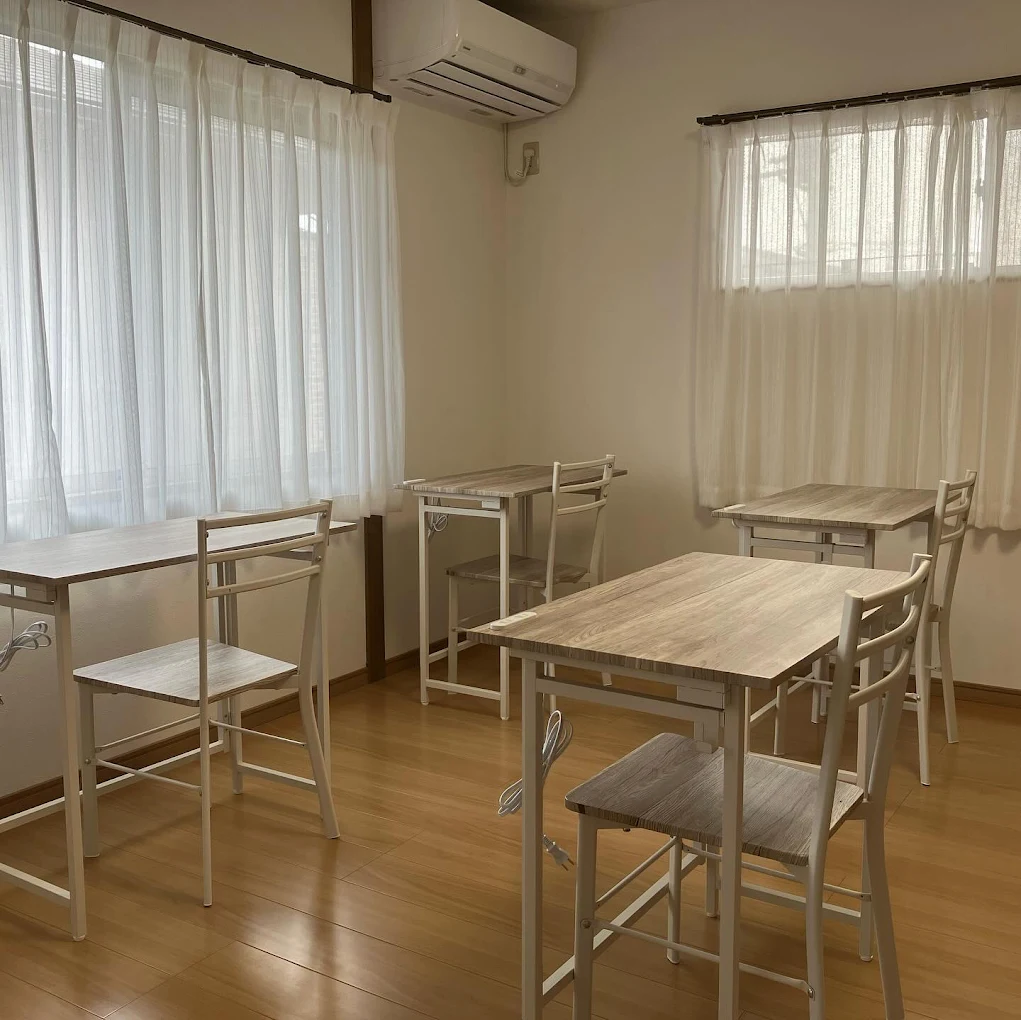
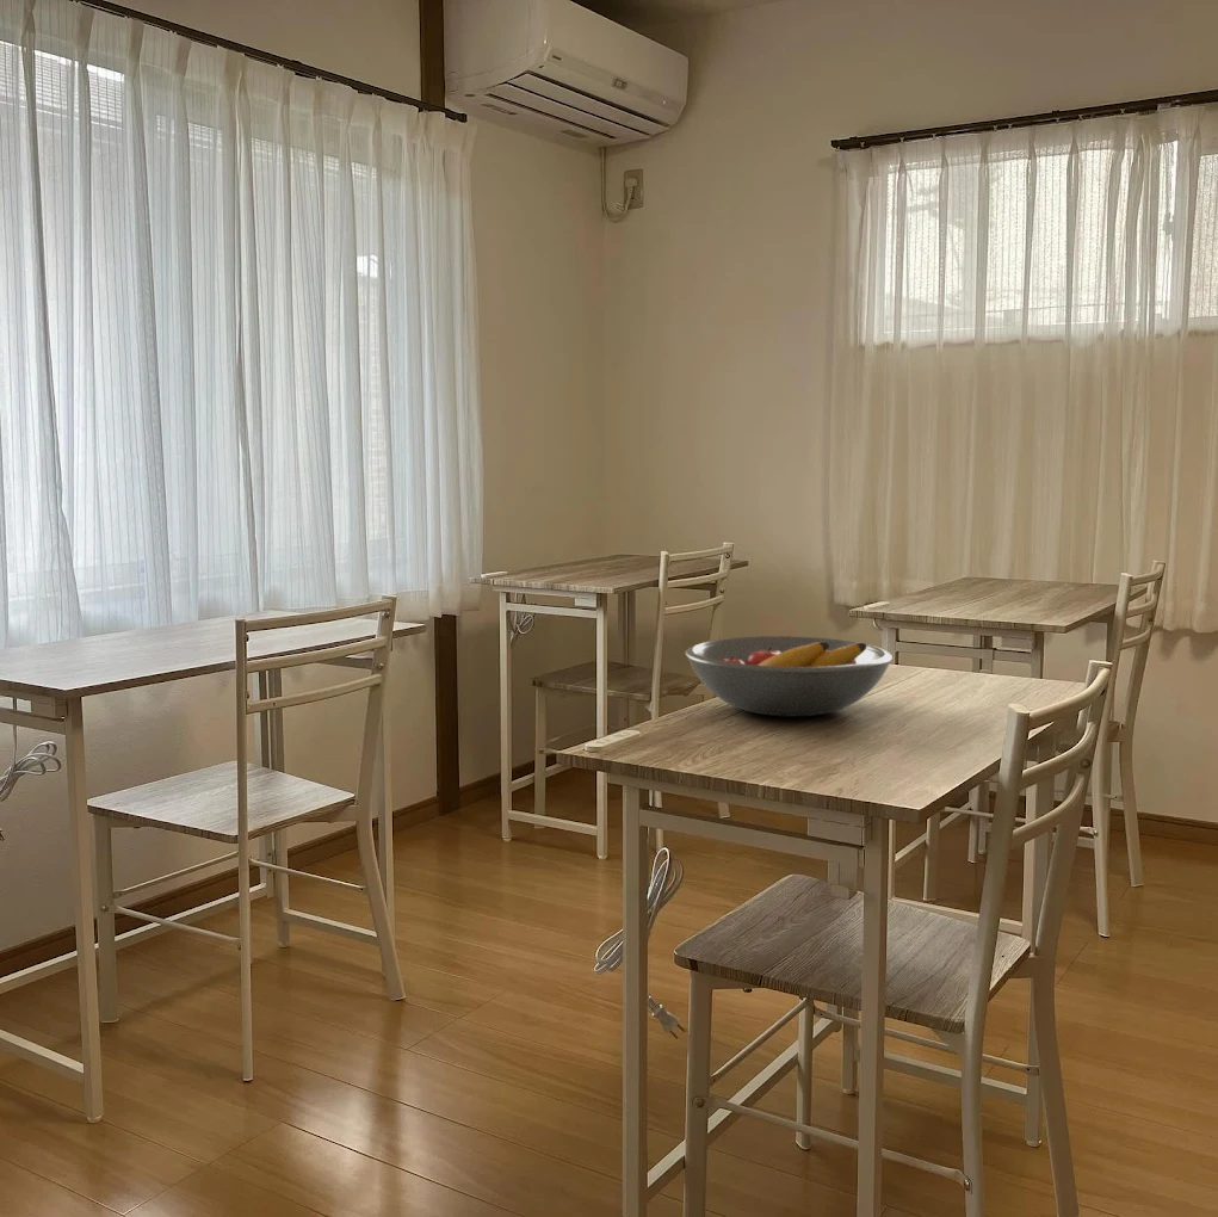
+ fruit bowl (786, 672)
